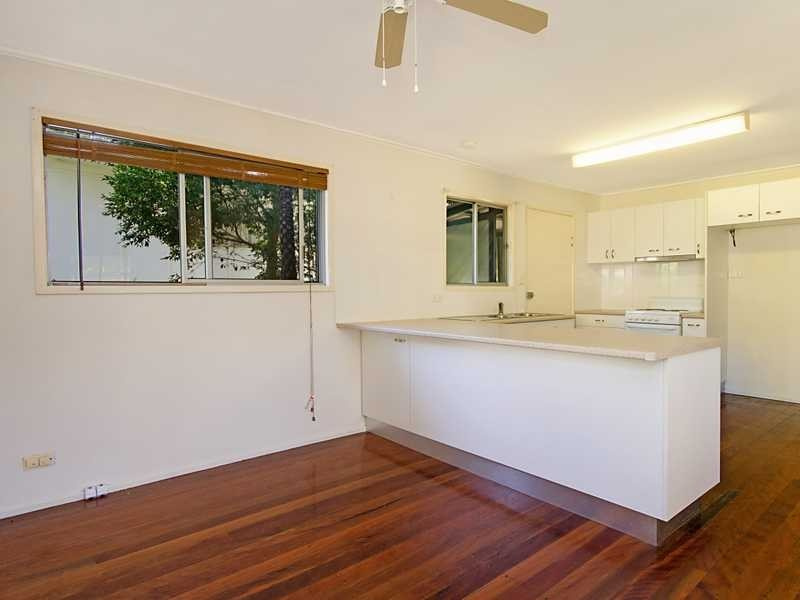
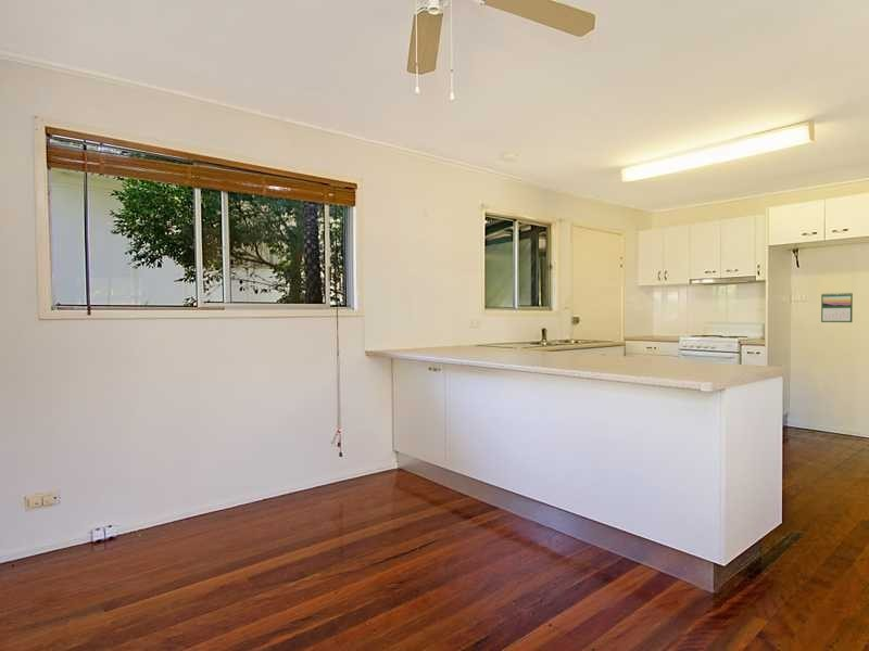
+ calendar (836, 307)
